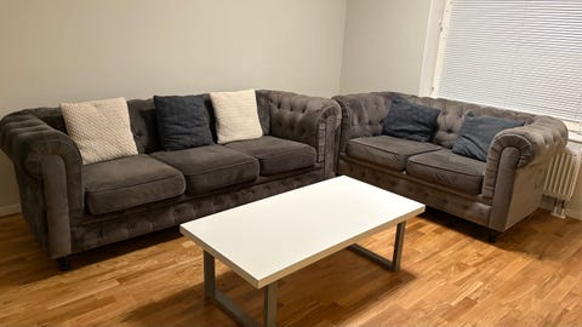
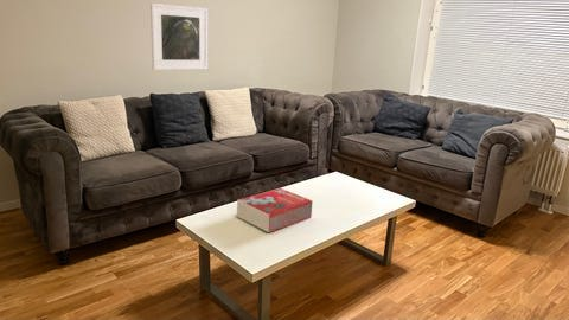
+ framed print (180, 38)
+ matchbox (274, 207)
